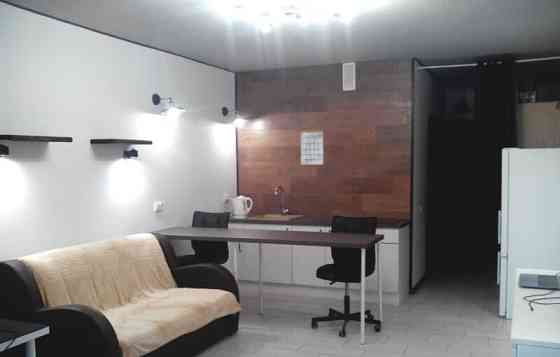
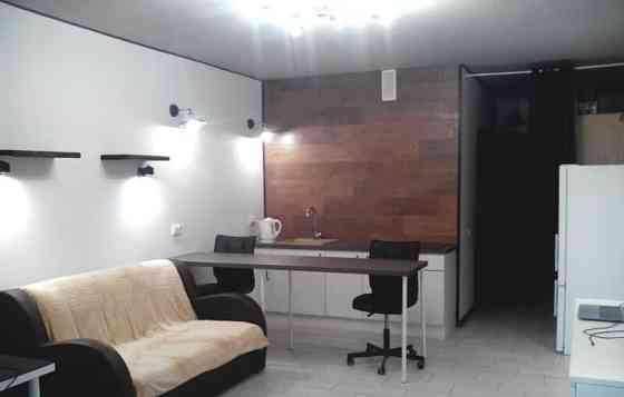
- calendar (312, 143)
